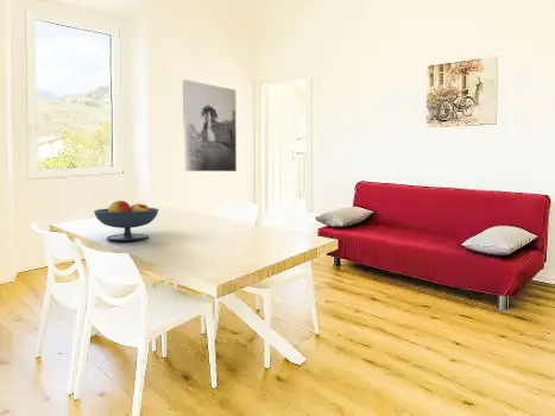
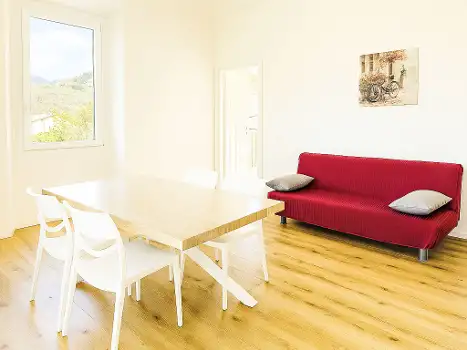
- fruit bowl (127, 219)
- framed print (210, 128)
